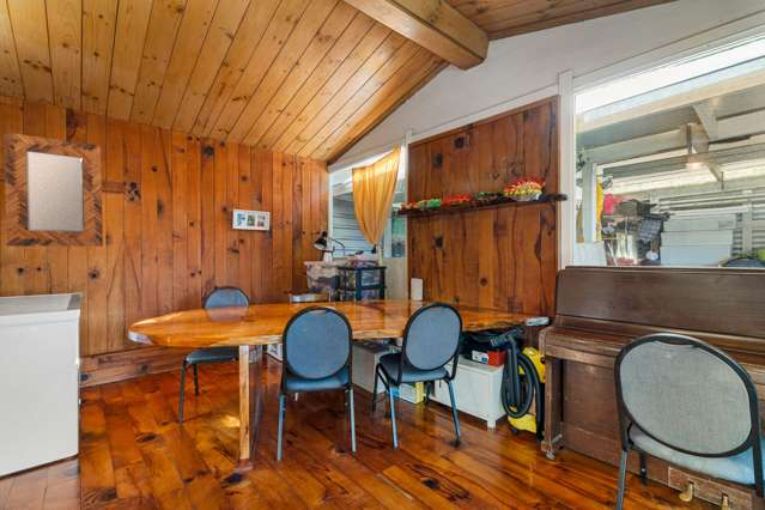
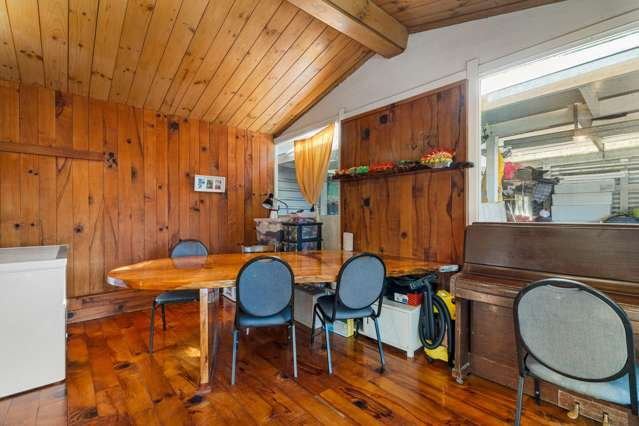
- home mirror (56, 193)
